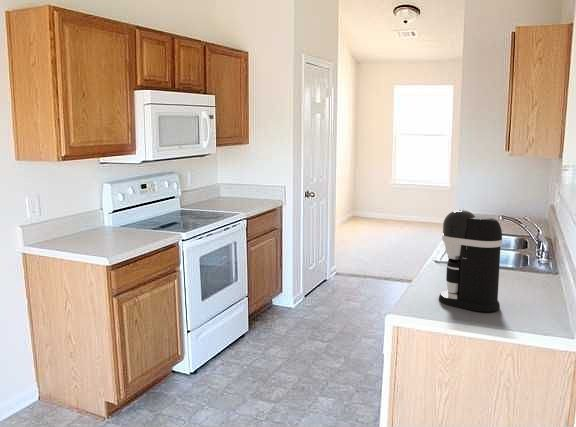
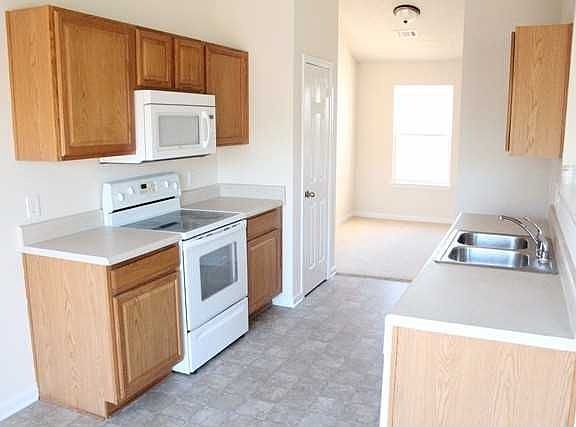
- coffee maker (470, 258)
